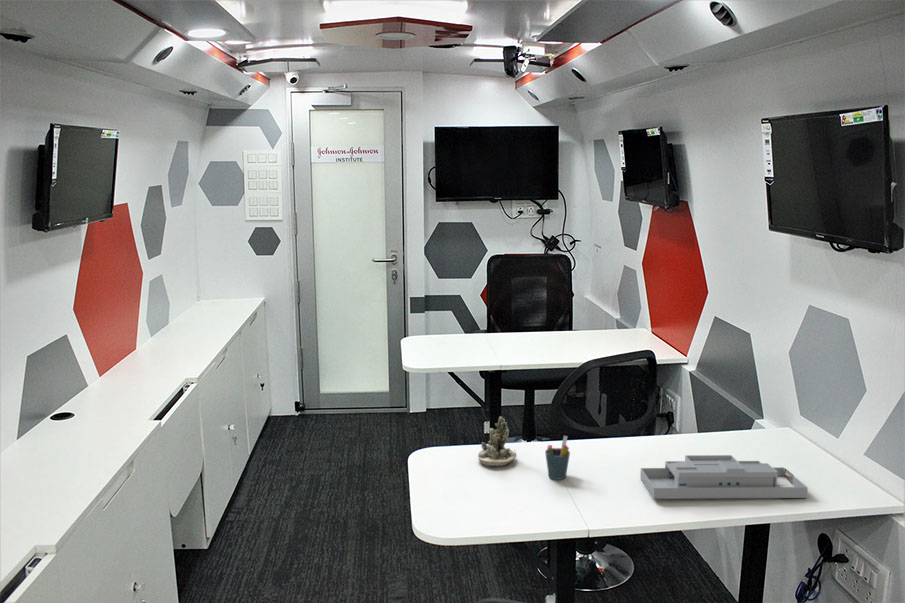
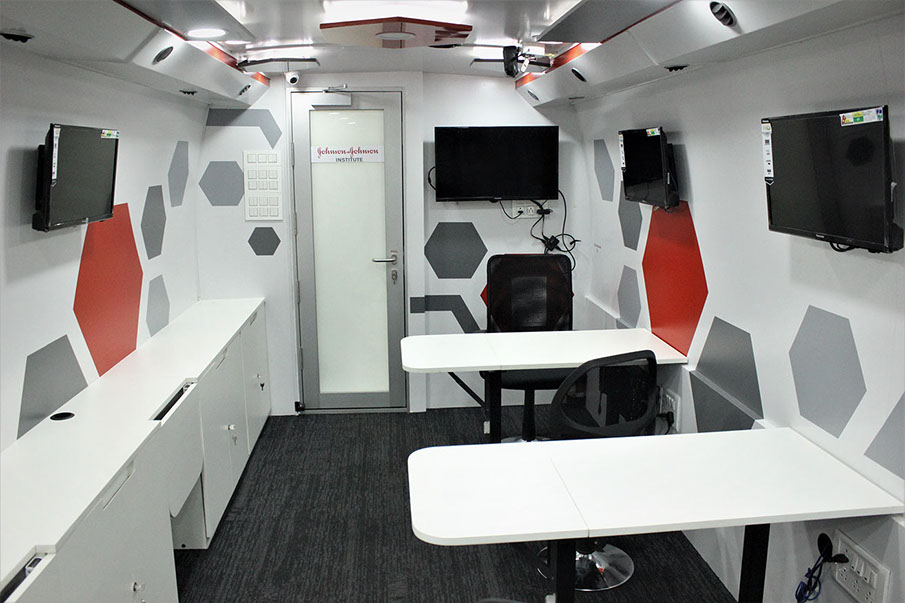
- pen holder (557, 457)
- desk organizer (721, 474)
- succulent planter (496, 439)
